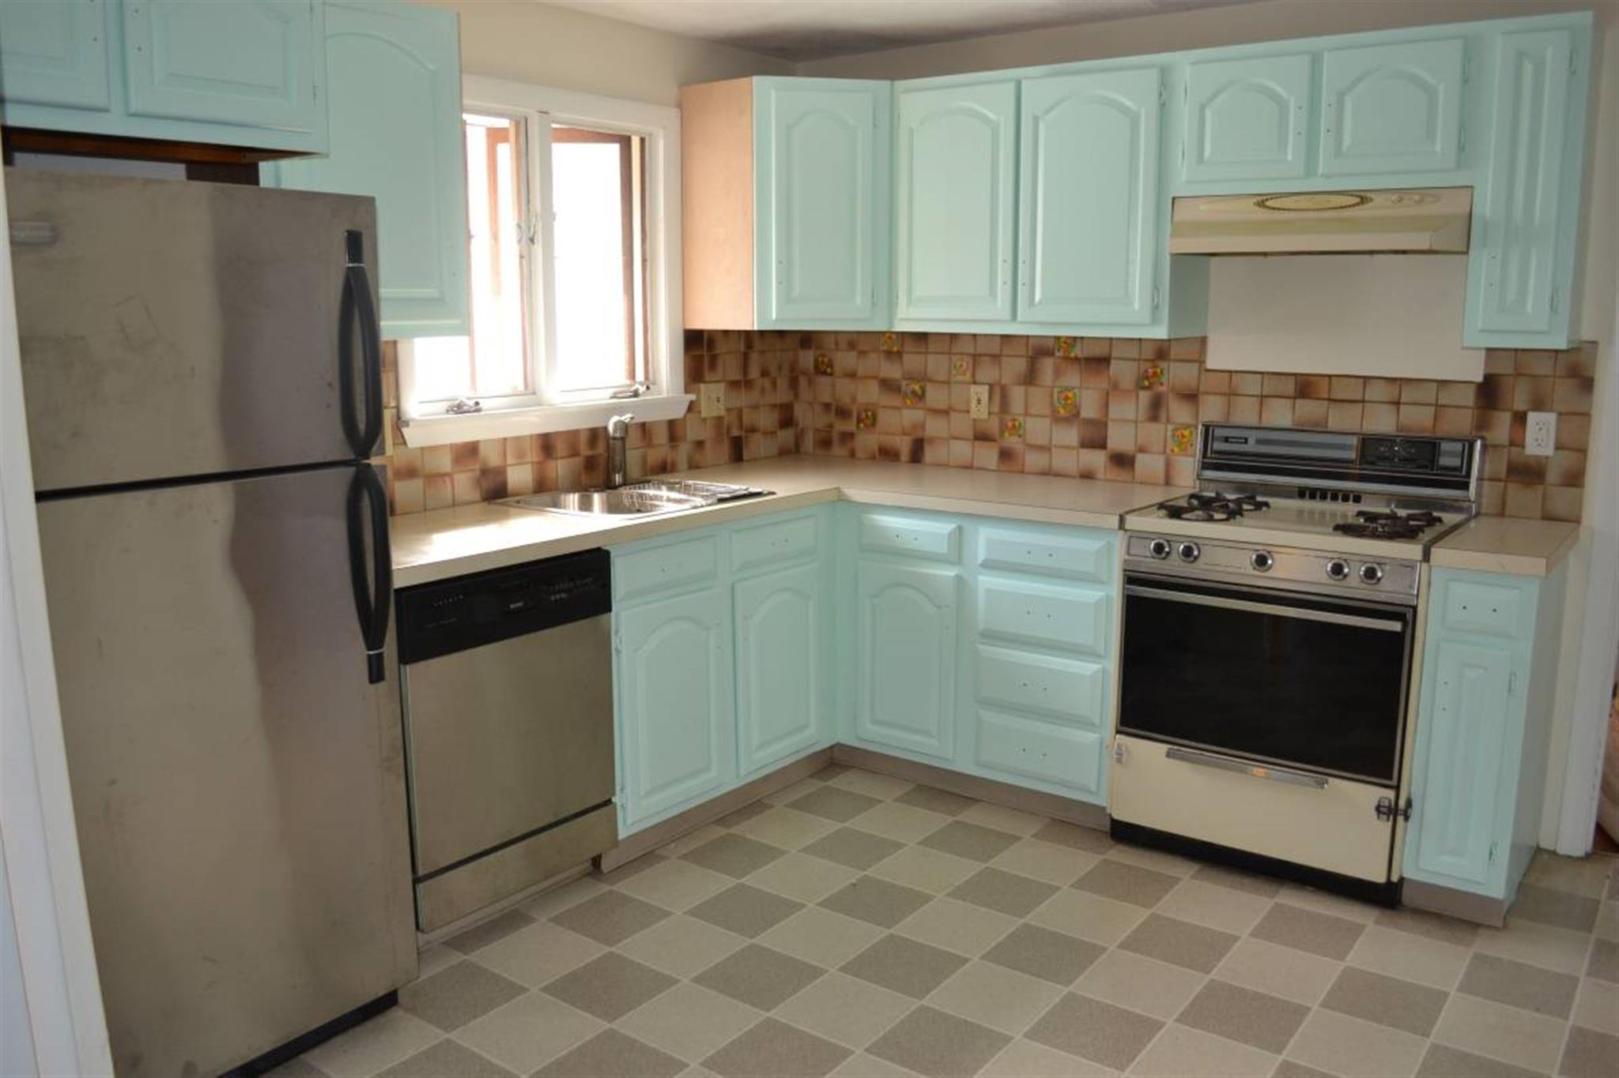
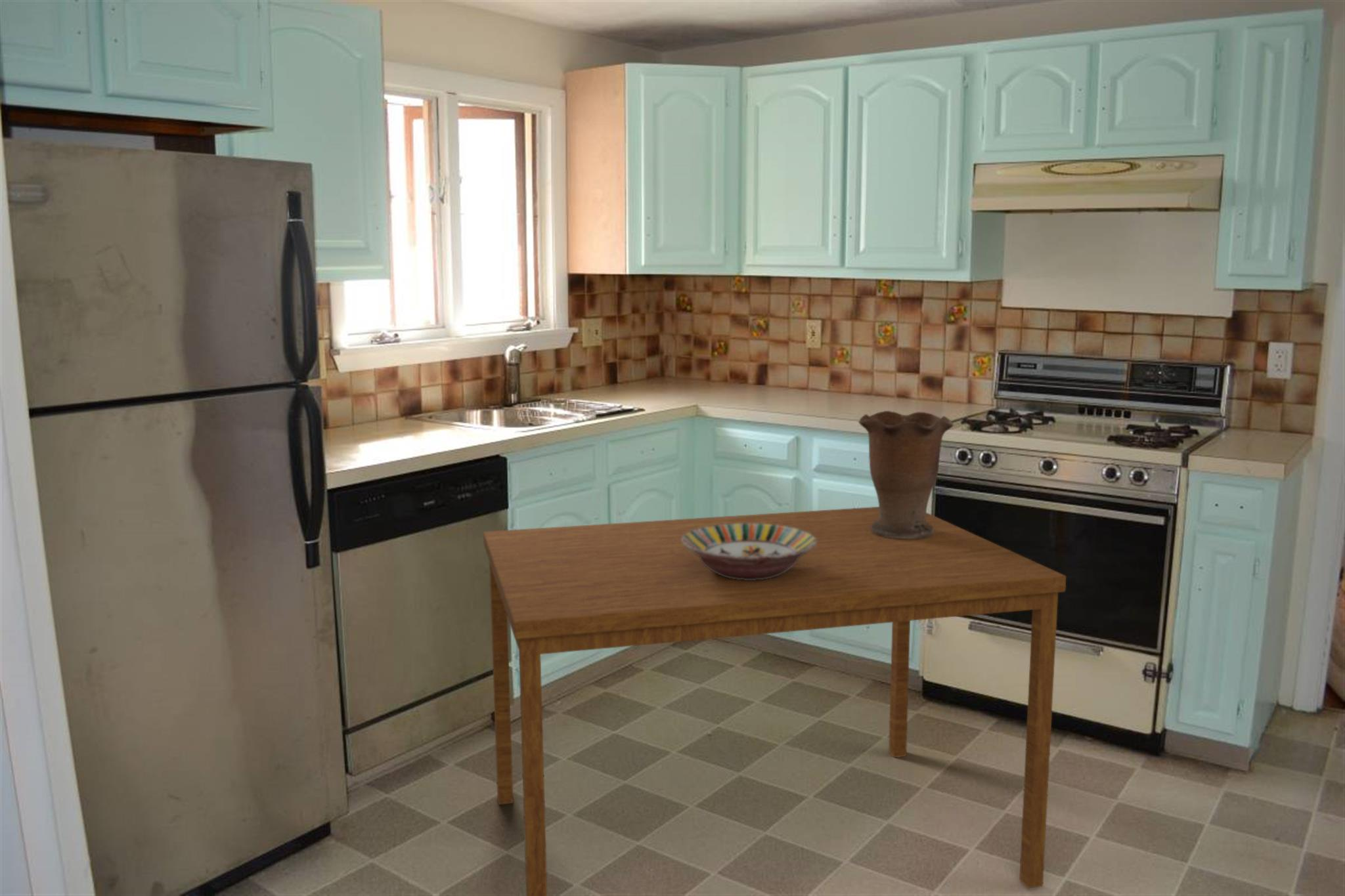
+ serving bowl (749, 554)
+ dining table (745, 635)
+ vase (904, 473)
